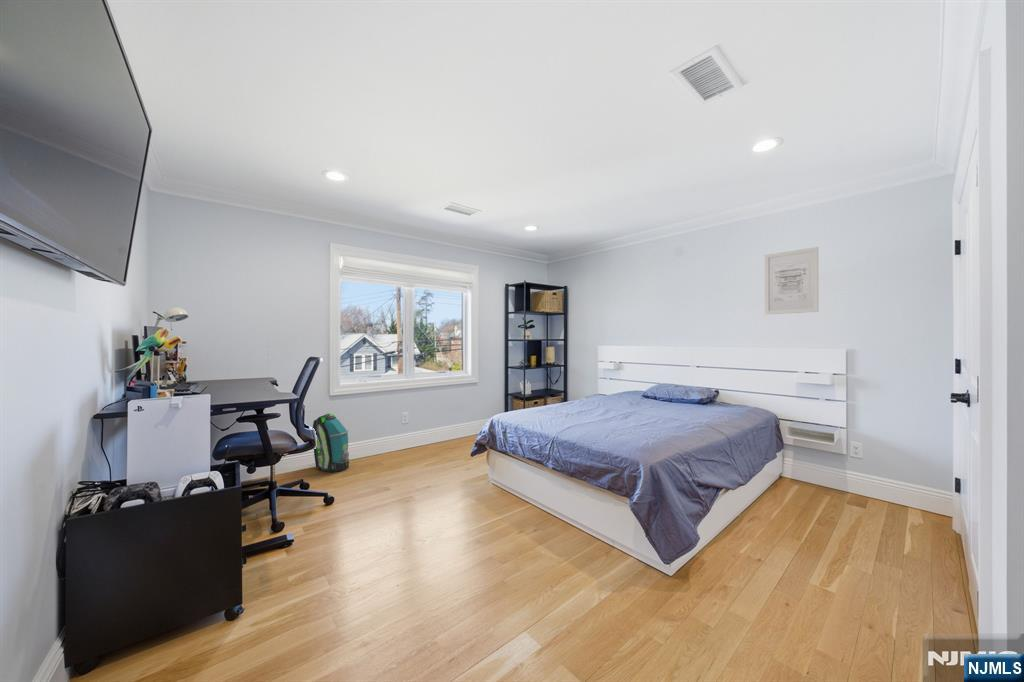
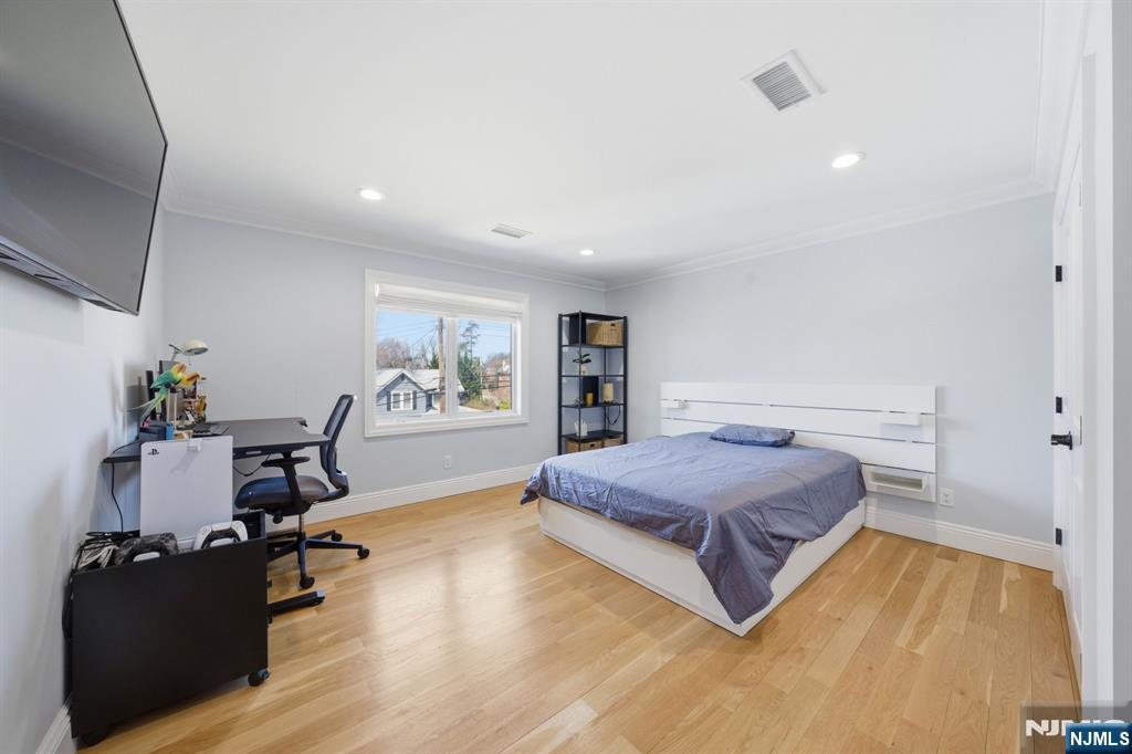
- wall art (790, 282)
- backpack (330, 441)
